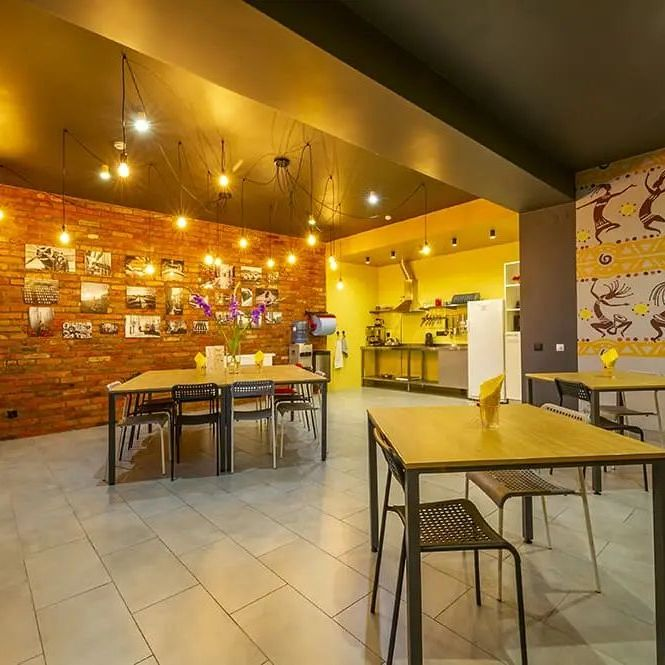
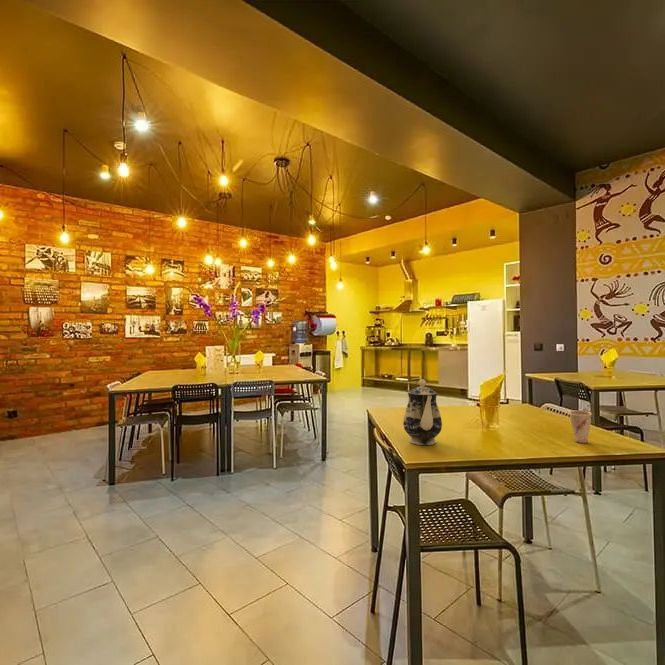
+ teapot (422, 410)
+ cup (580, 426)
